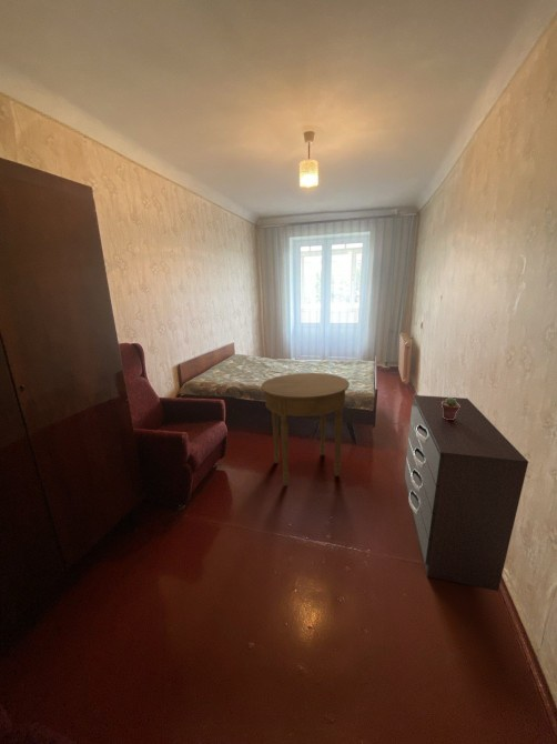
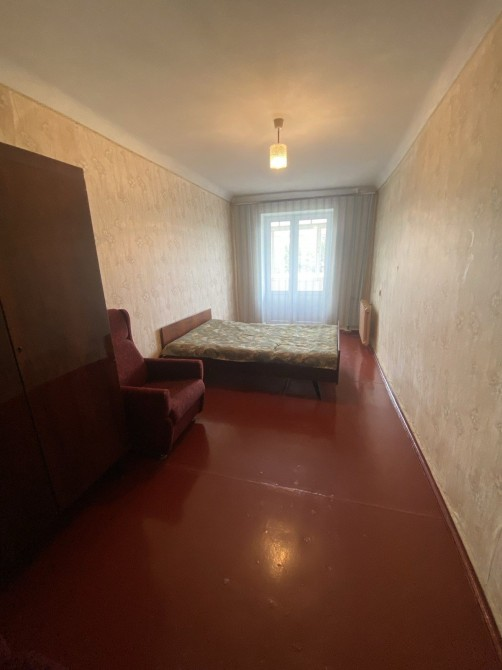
- dresser (445, 475)
- potted succulent (449, 408)
- side table (305, 415)
